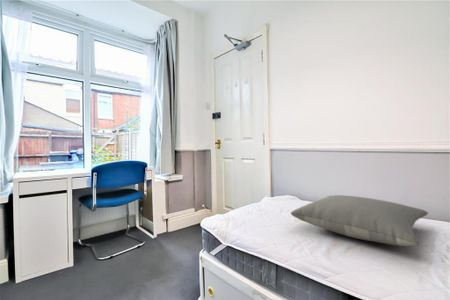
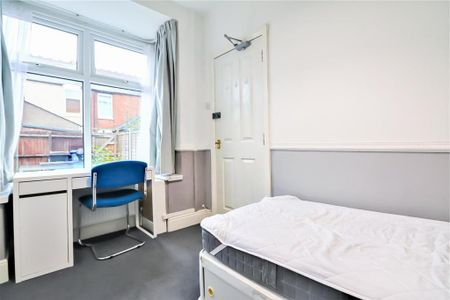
- pillow (358, 213)
